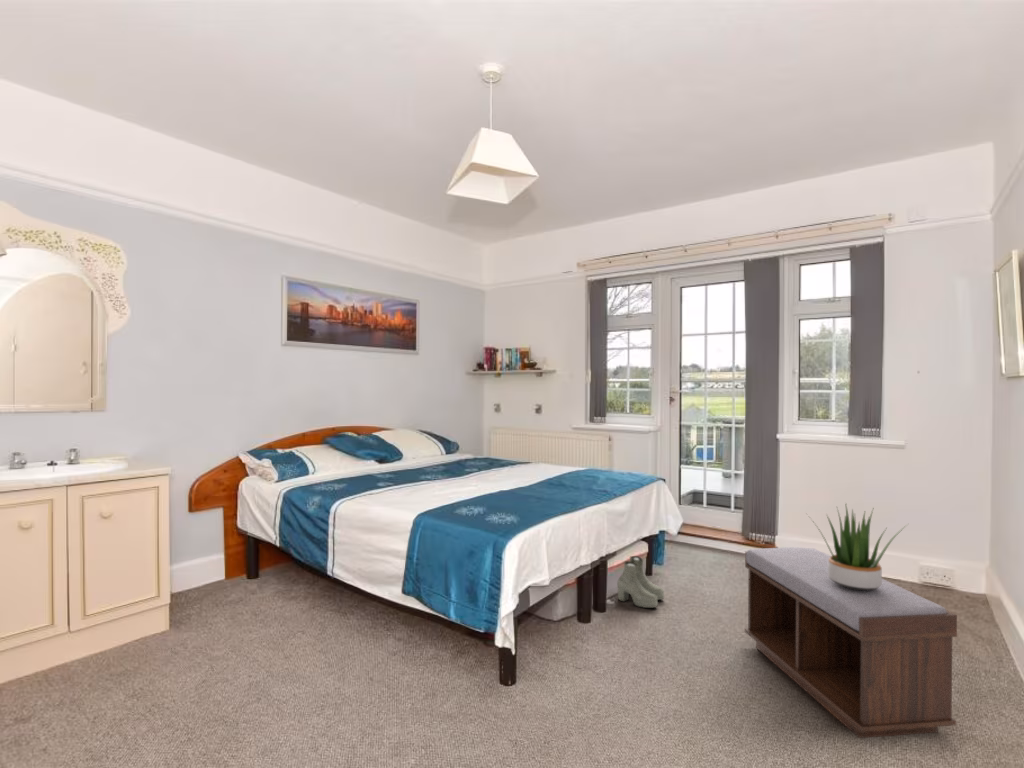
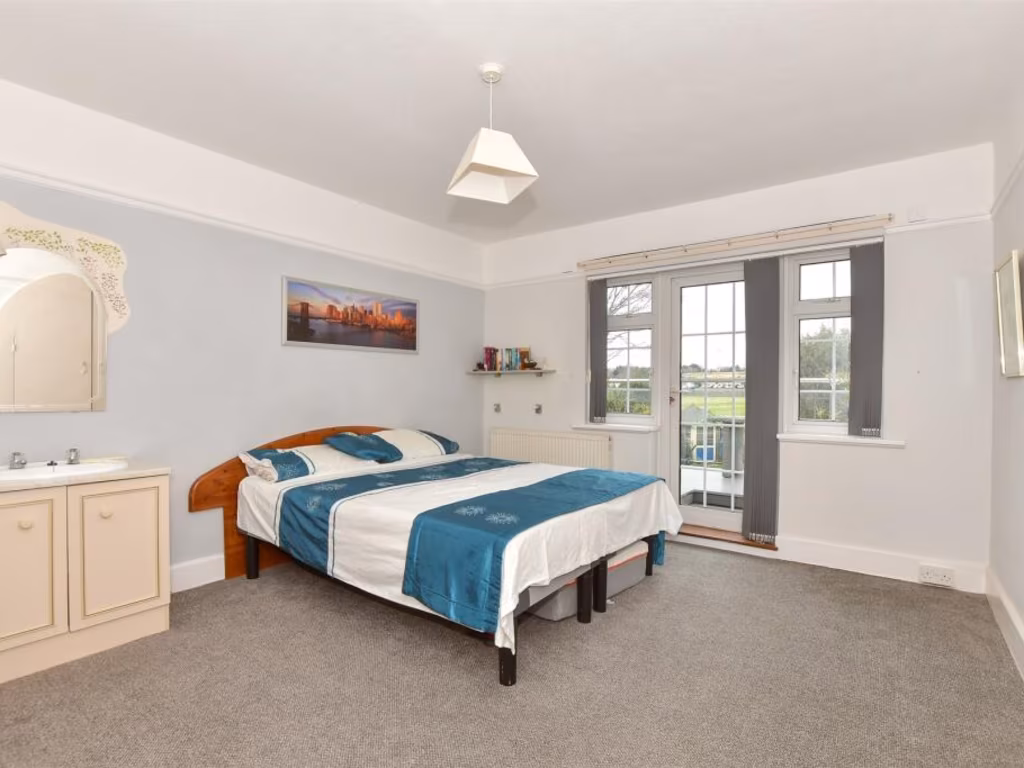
- boots (640, 580)
- bench (833, 627)
- potted plant (854, 546)
